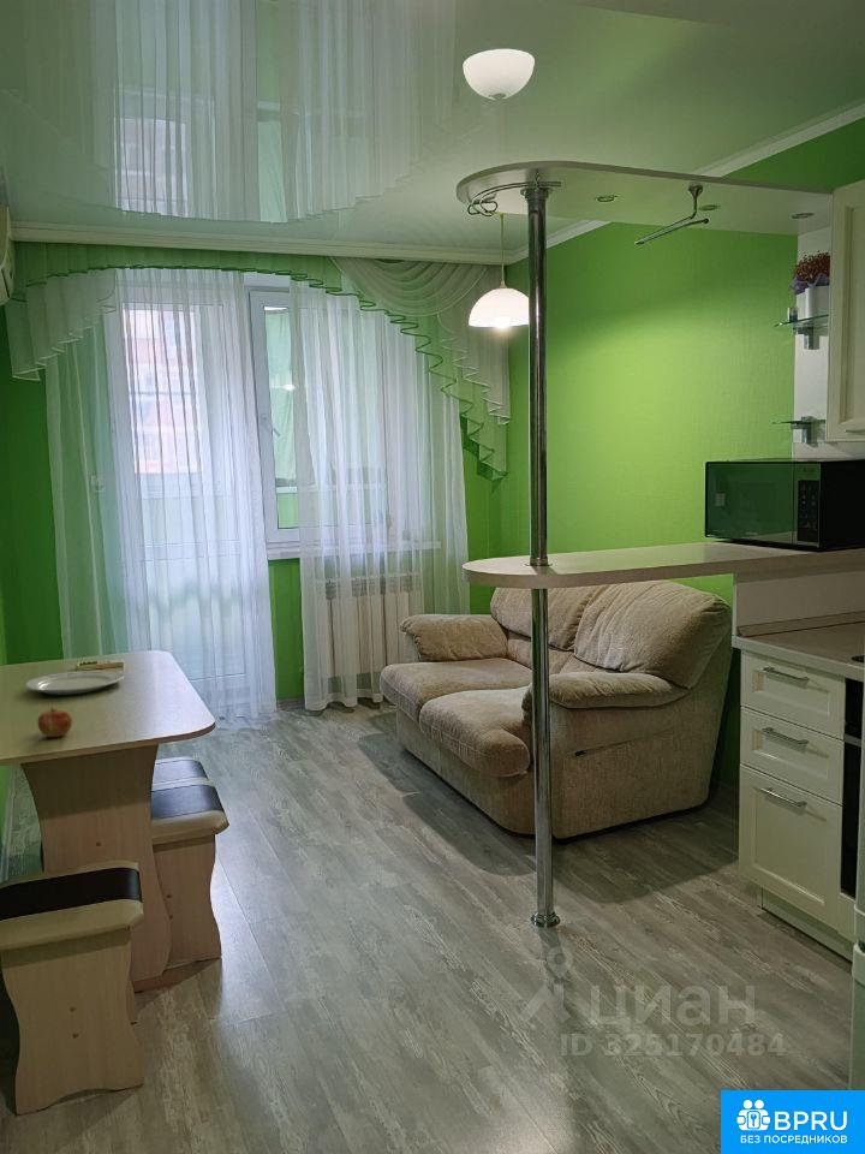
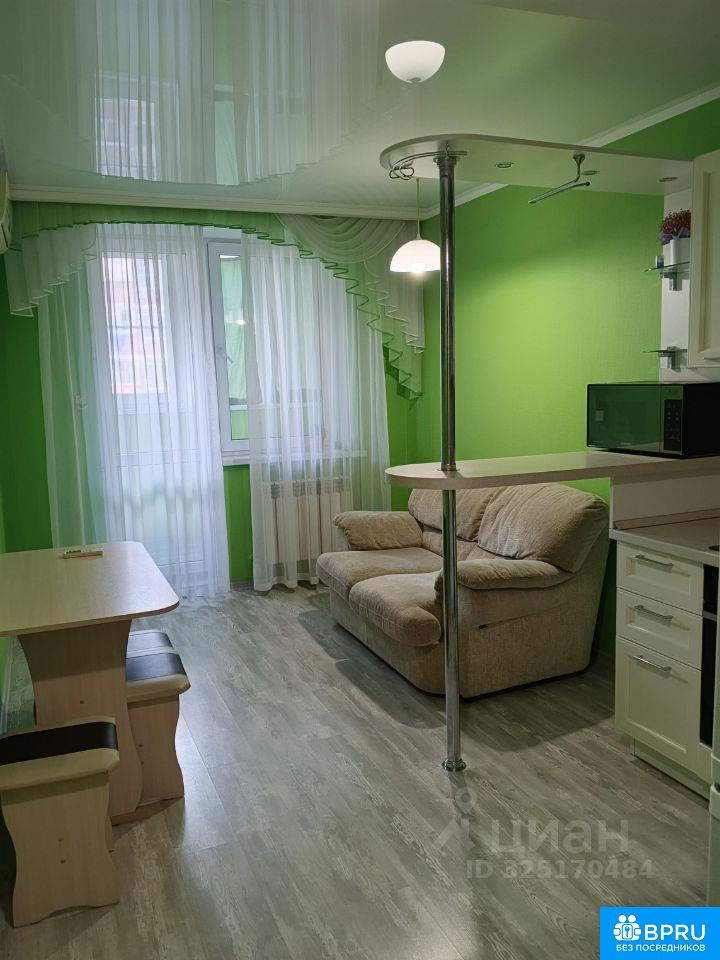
- chinaware (74, 683)
- apple (54, 721)
